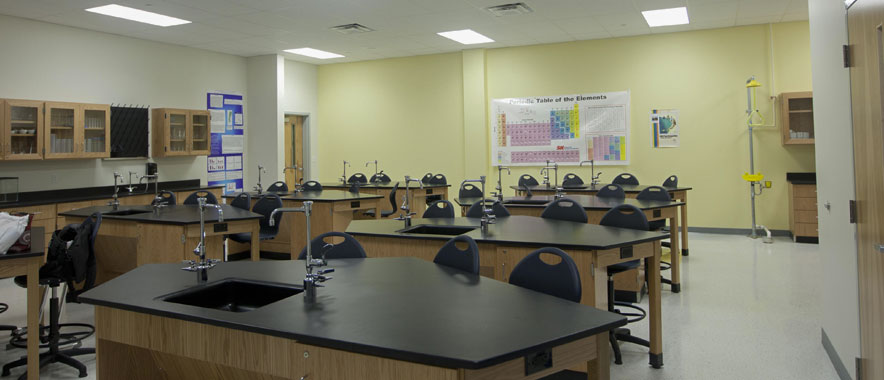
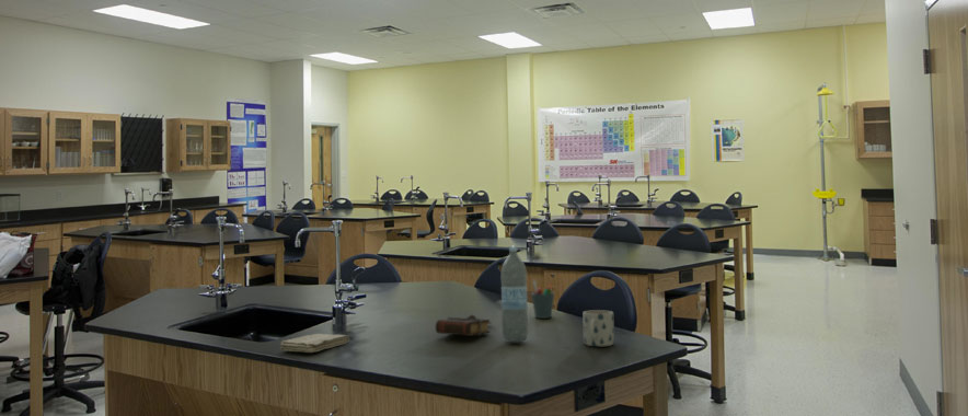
+ mug (597, 328)
+ washcloth (314, 342)
+ water bottle (514, 293)
+ book (472, 323)
+ pen holder (543, 298)
